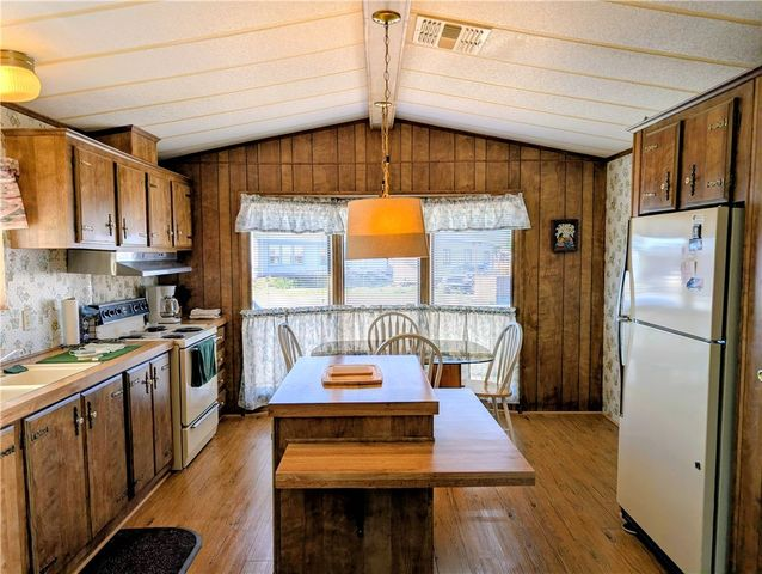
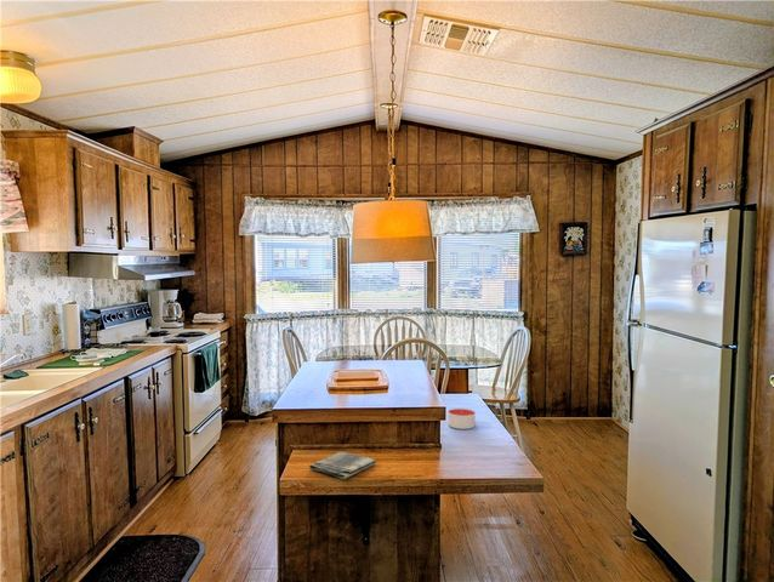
+ dish towel (342, 462)
+ candle (461, 417)
